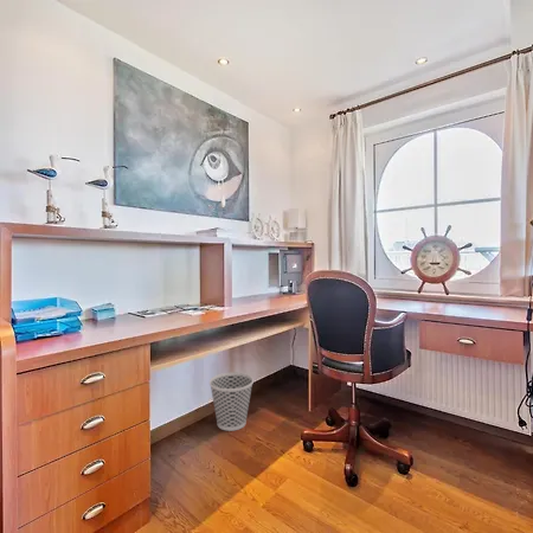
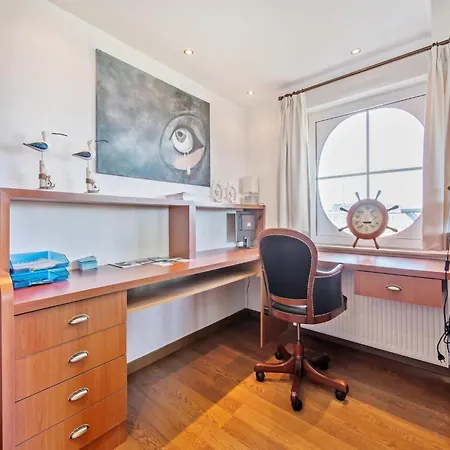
- wastebasket (231, 402)
